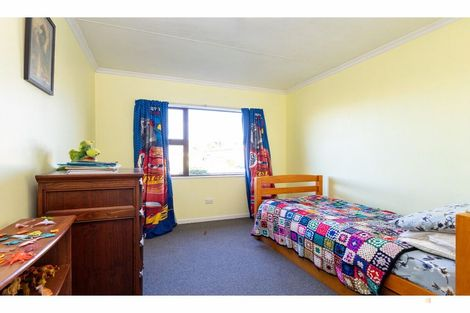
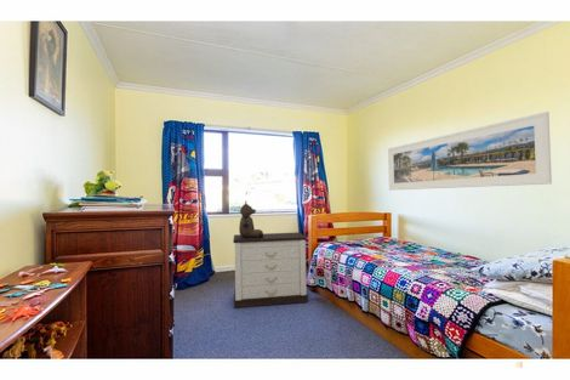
+ nightstand (269, 266)
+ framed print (448, 161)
+ teddy bear (251, 219)
